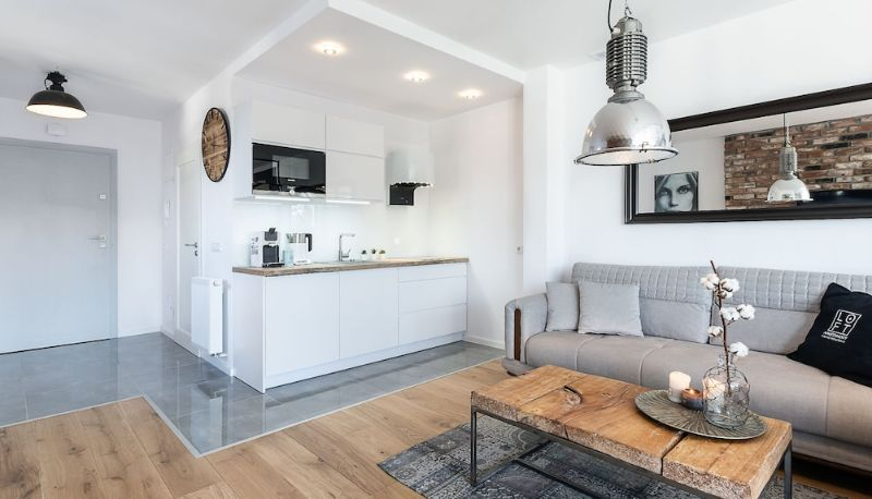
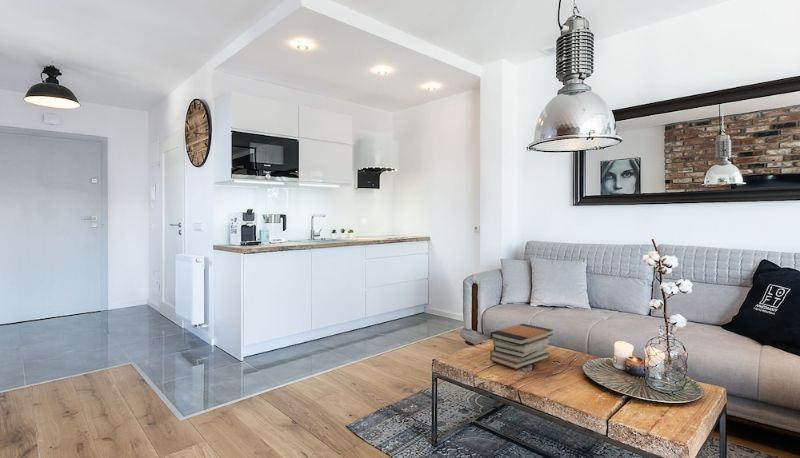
+ book stack (521, 344)
